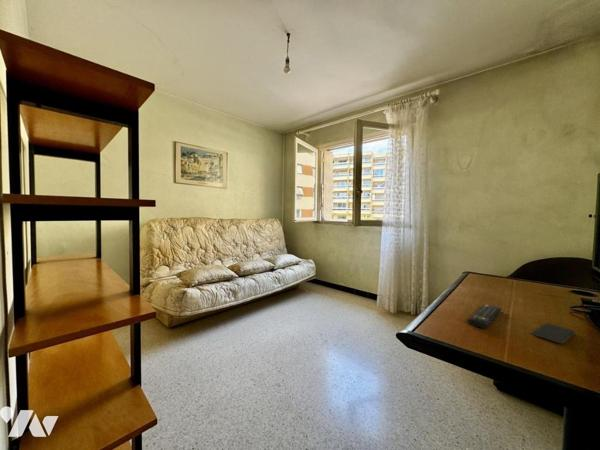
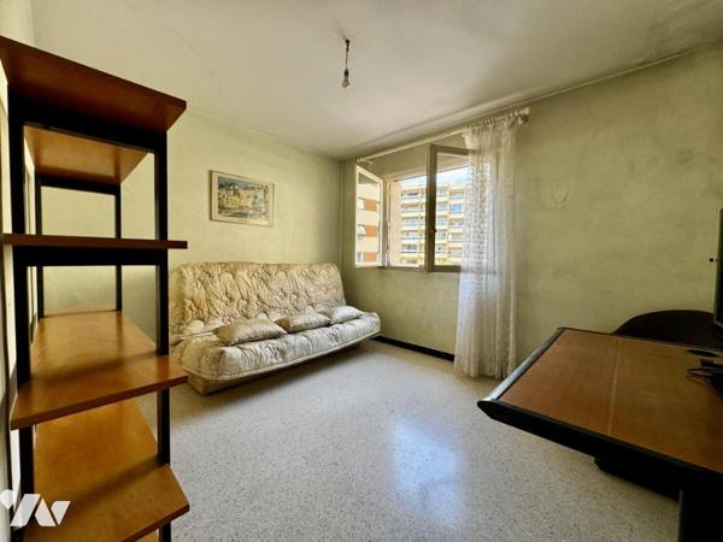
- remote control (485, 315)
- smartphone (553, 332)
